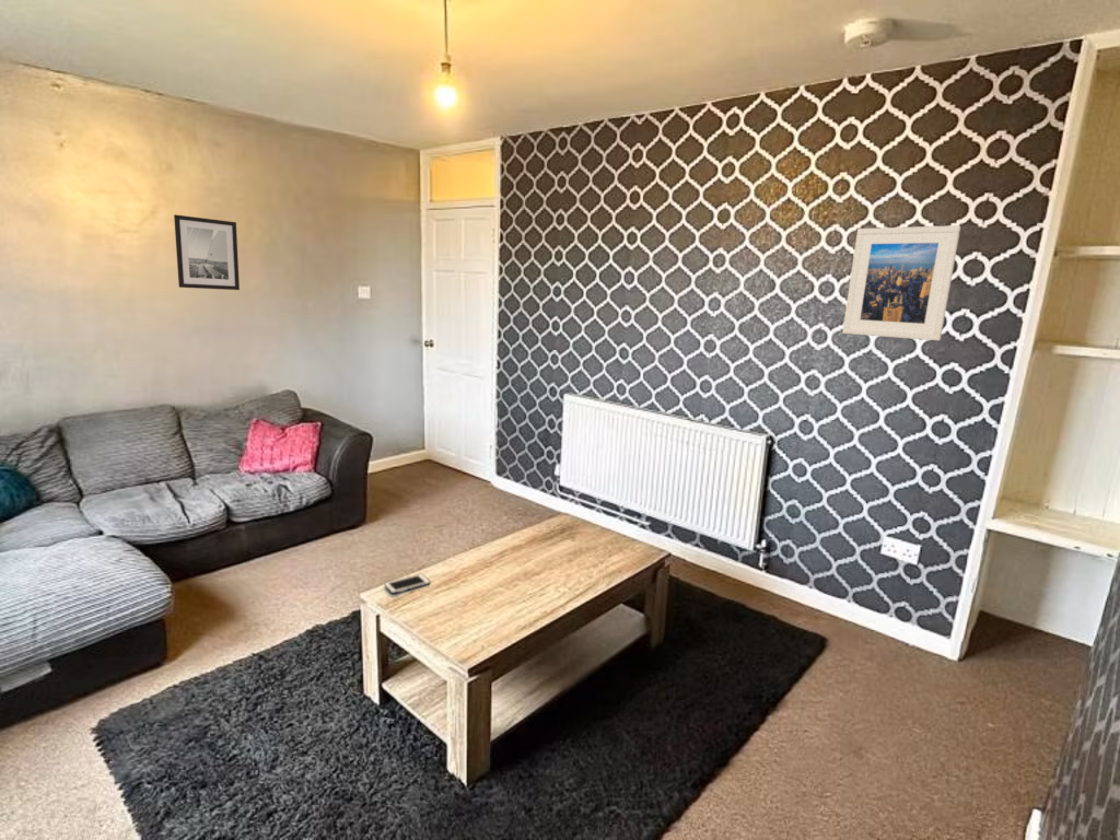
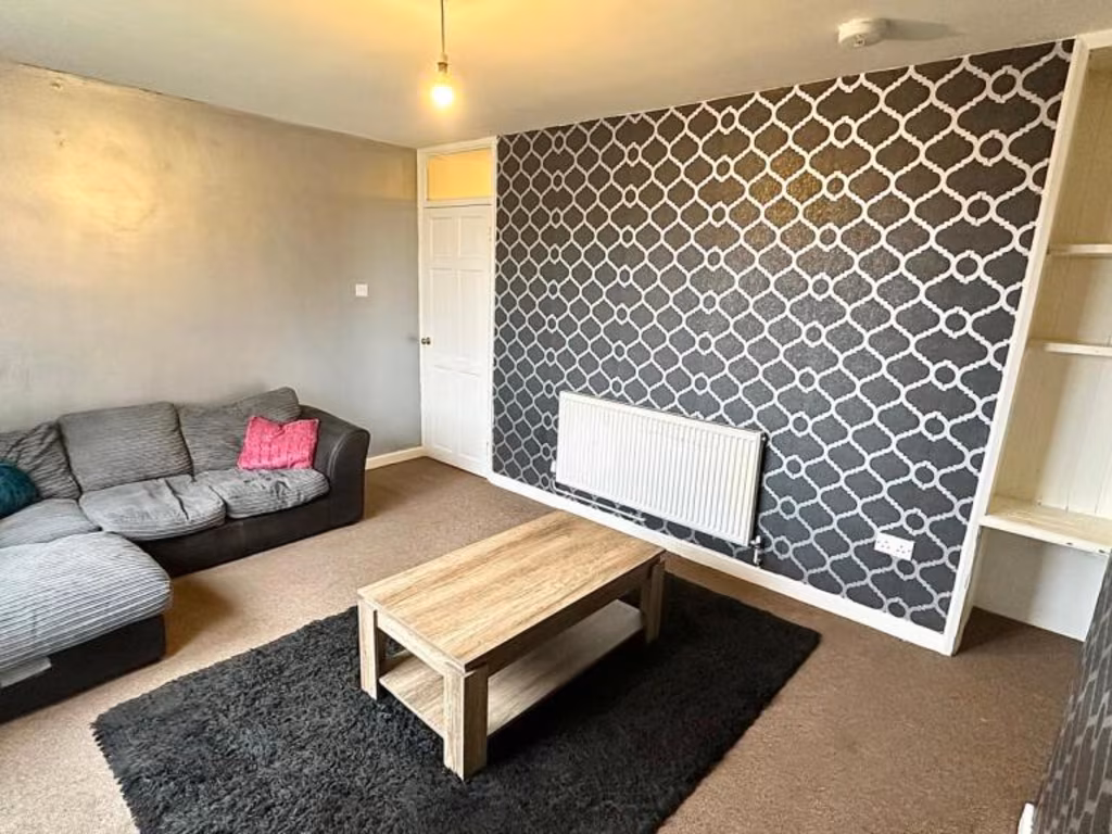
- cell phone (407, 583)
- wall art (208, 254)
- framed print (897, 282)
